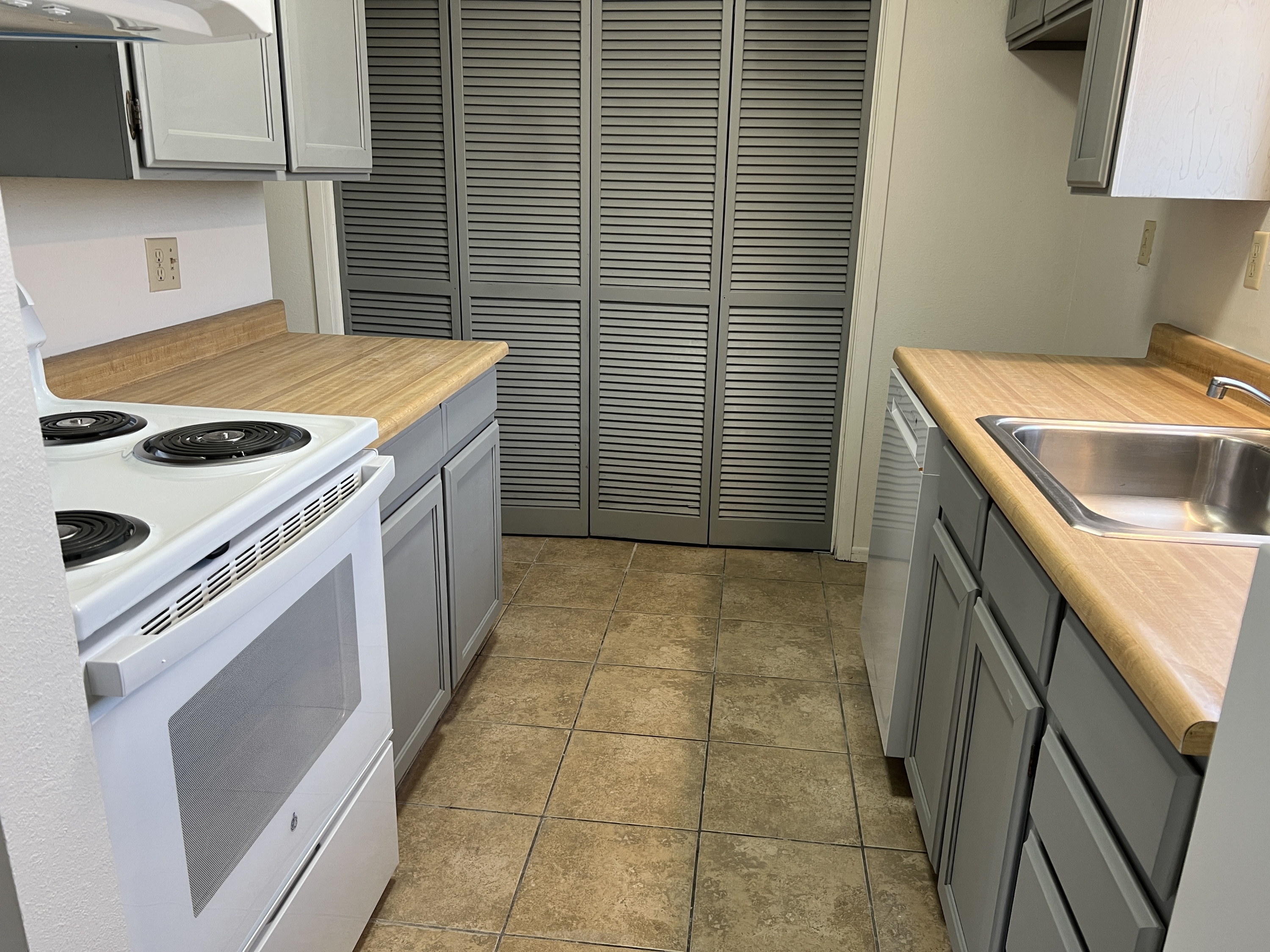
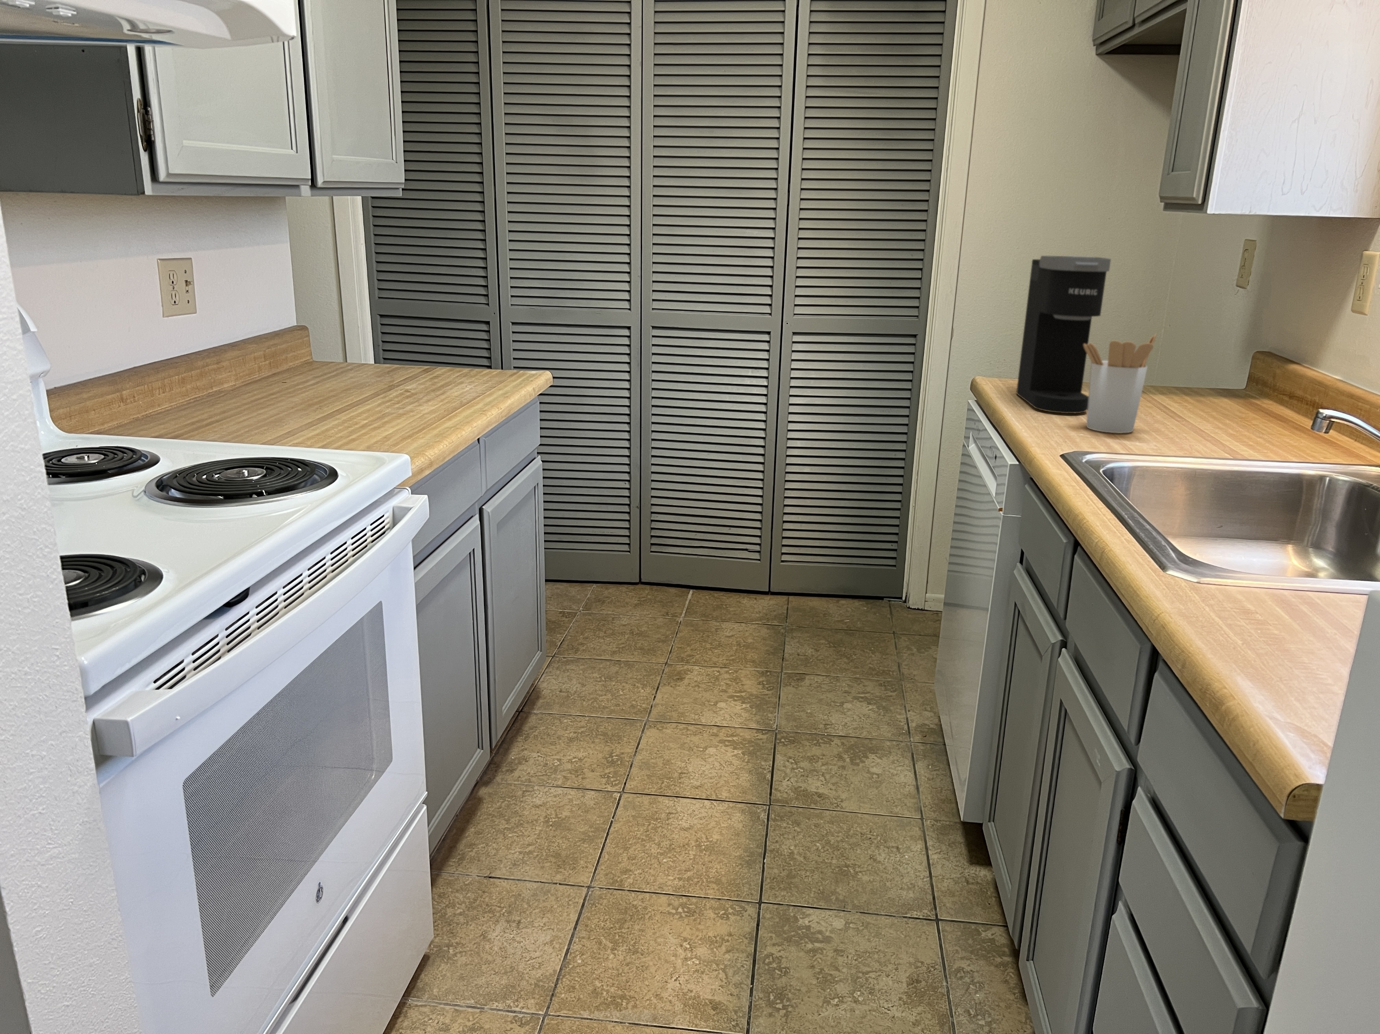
+ coffee maker (1059, 330)
+ utensil holder (1119, 382)
